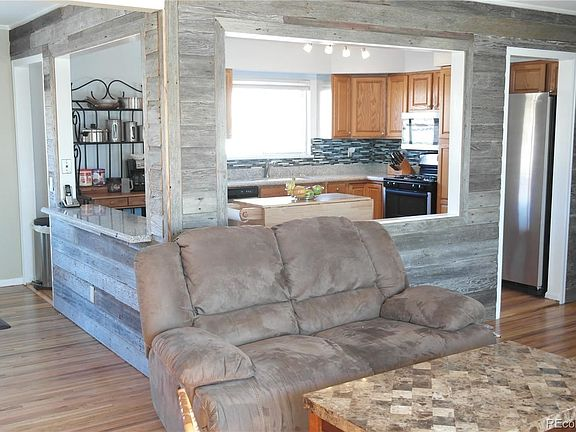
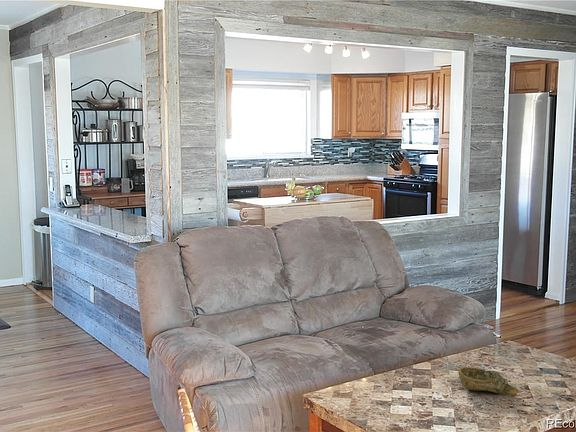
+ decorative bowl (487, 380)
